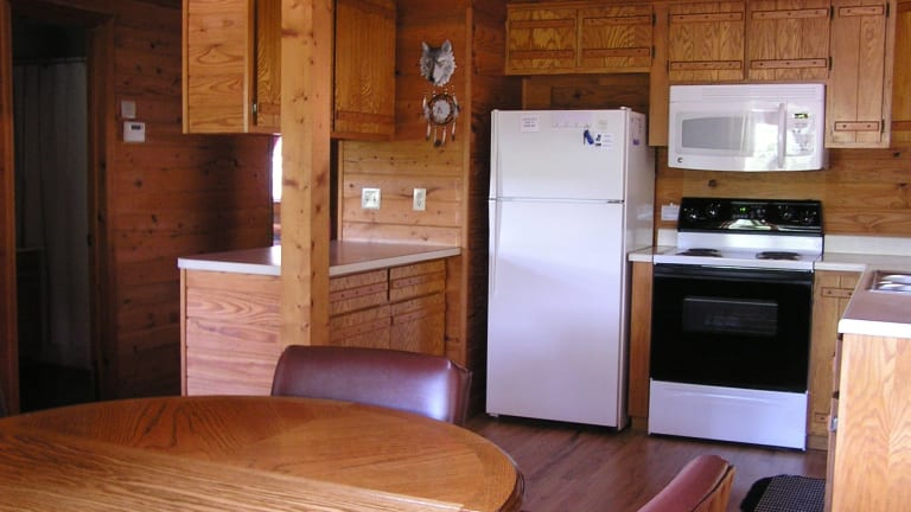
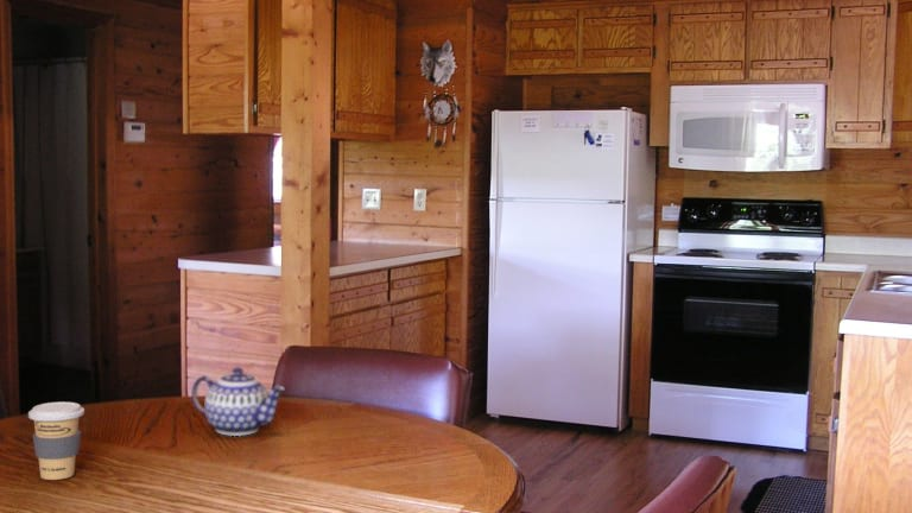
+ teapot (238, 399)
+ coffee cup (57, 441)
